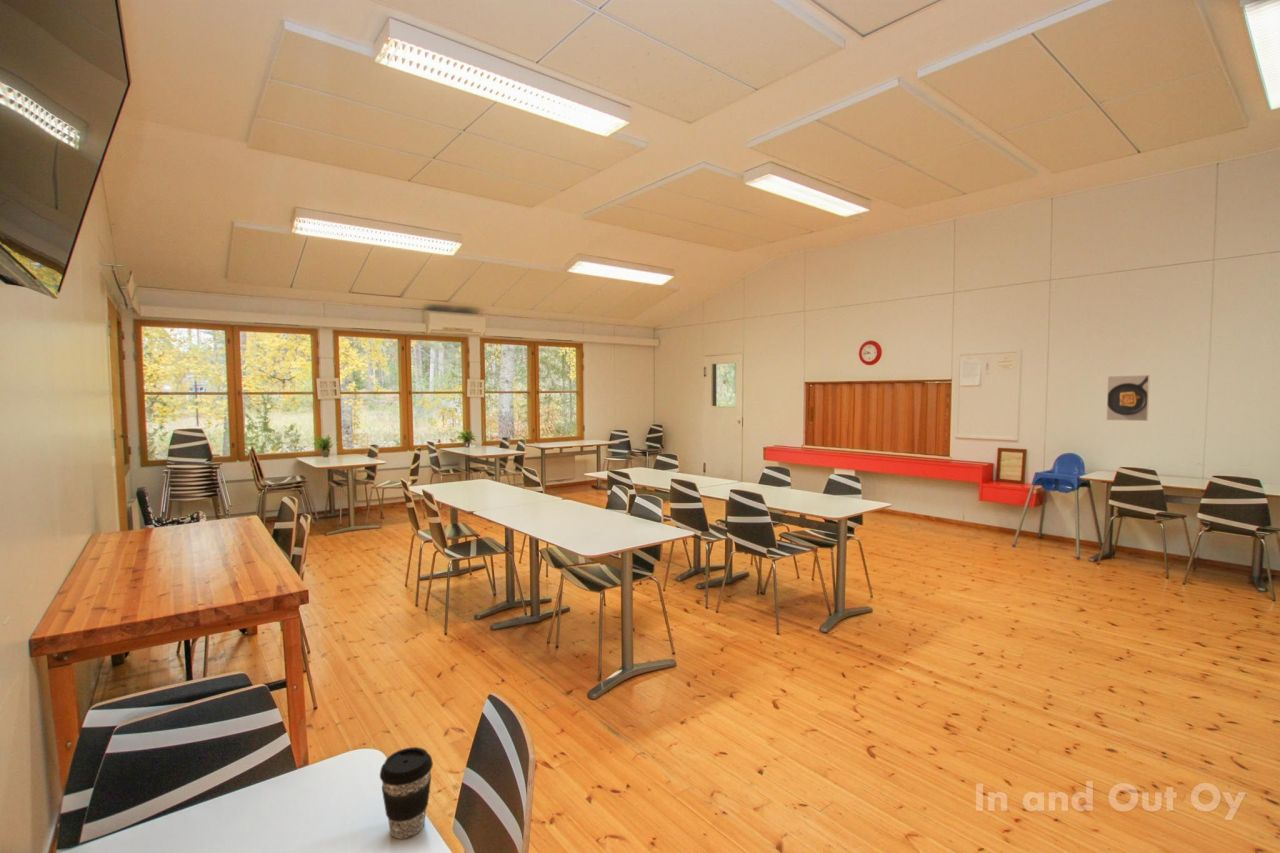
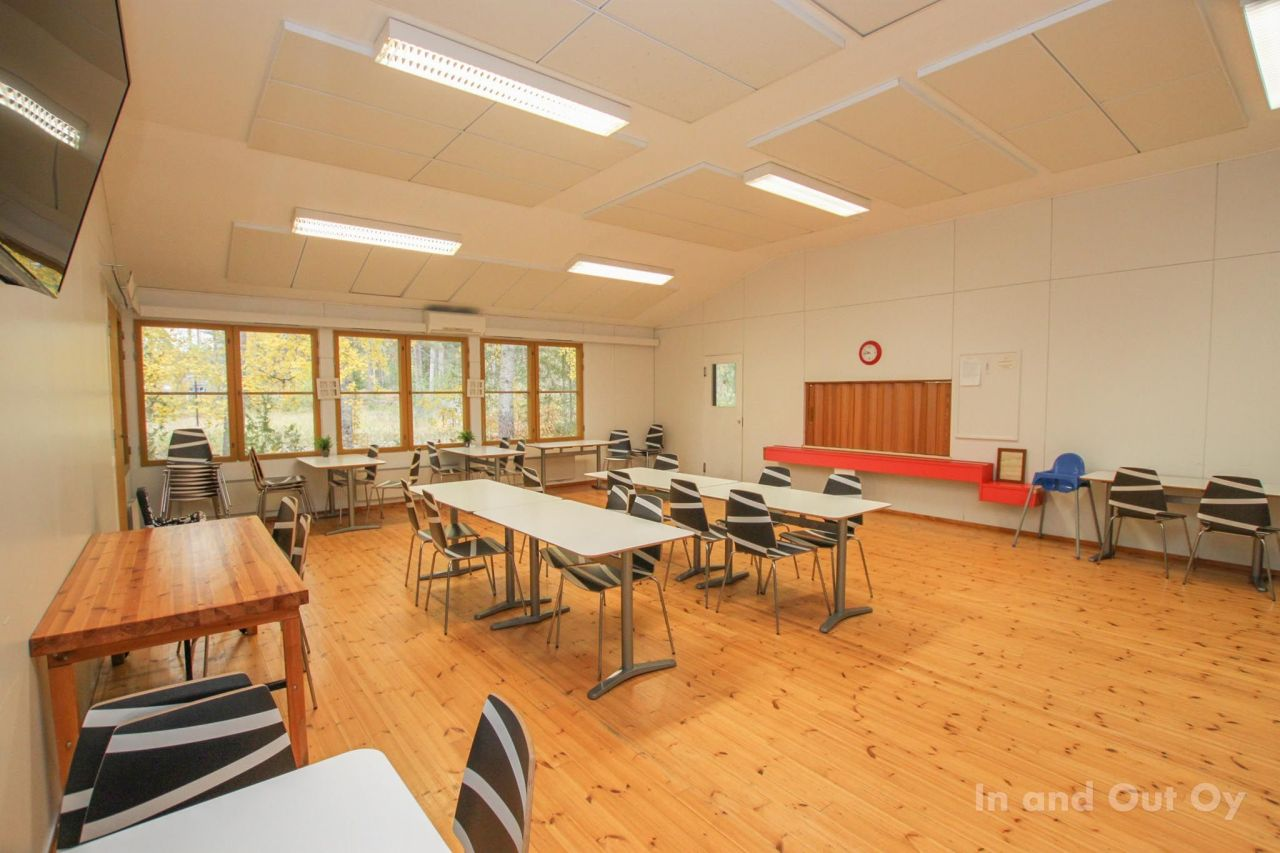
- coffee cup (407, 793)
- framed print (1127, 398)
